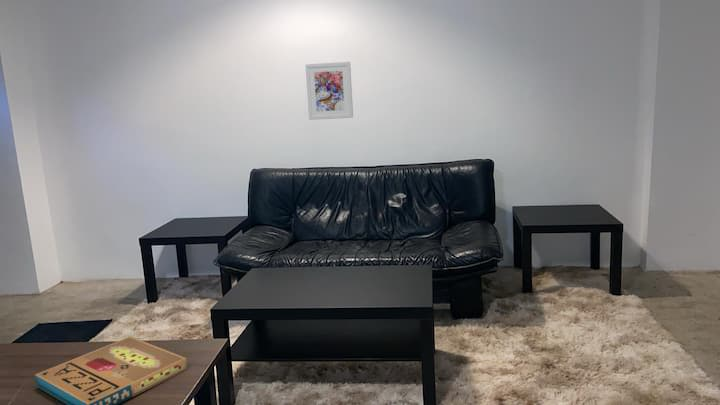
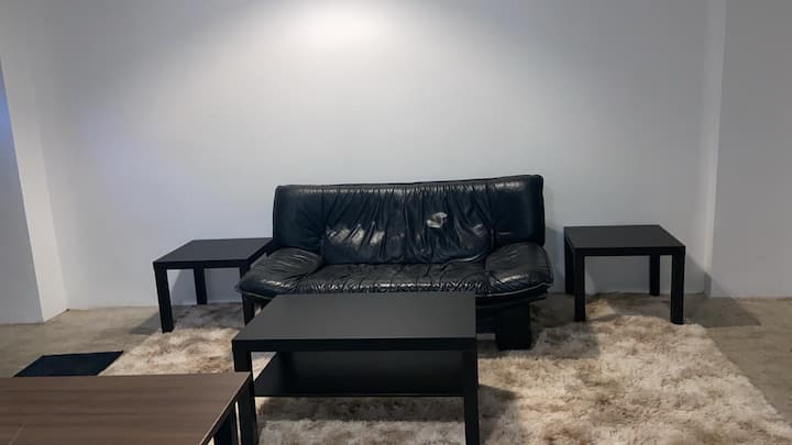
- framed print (329, 91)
- pizza box (112, 372)
